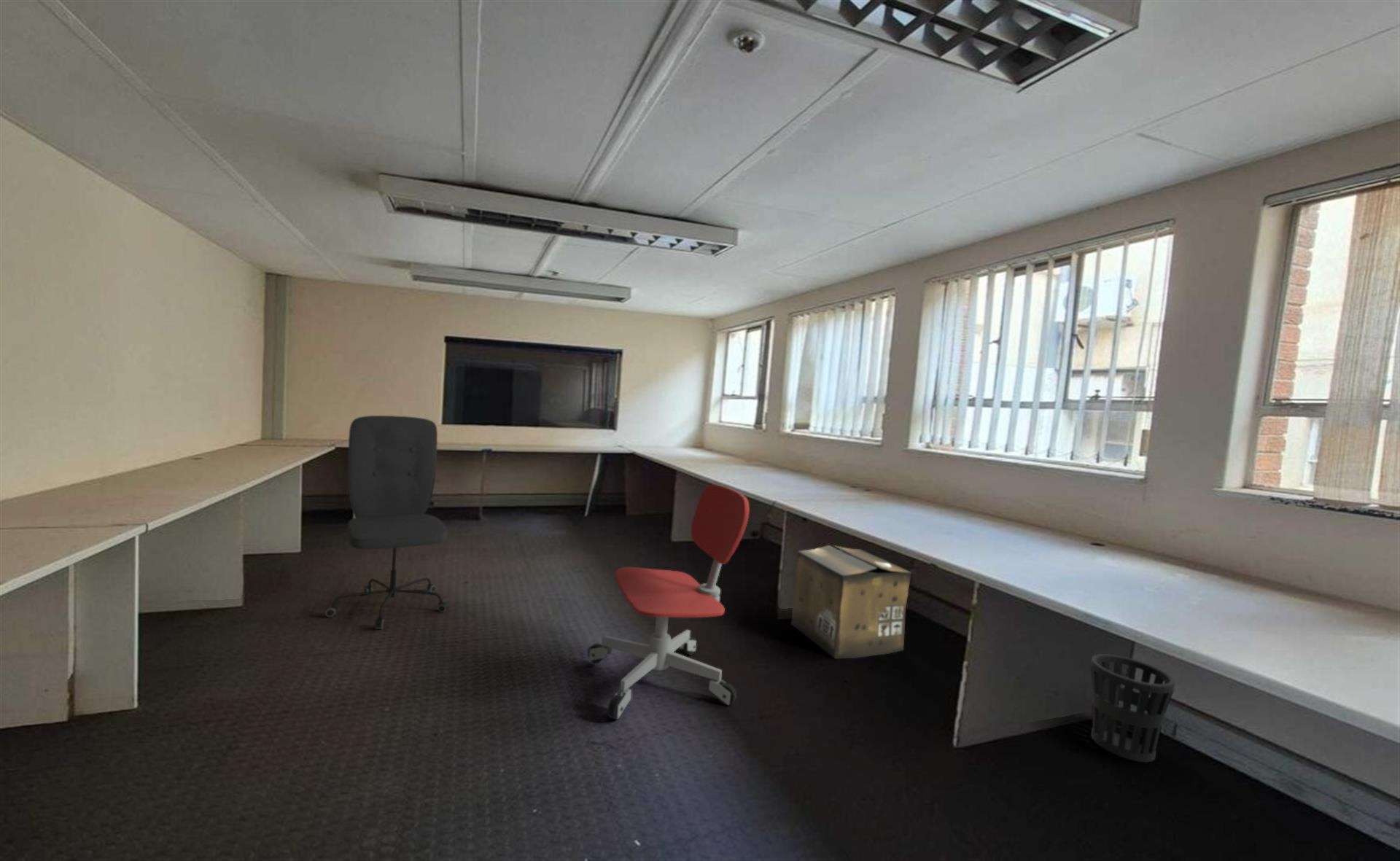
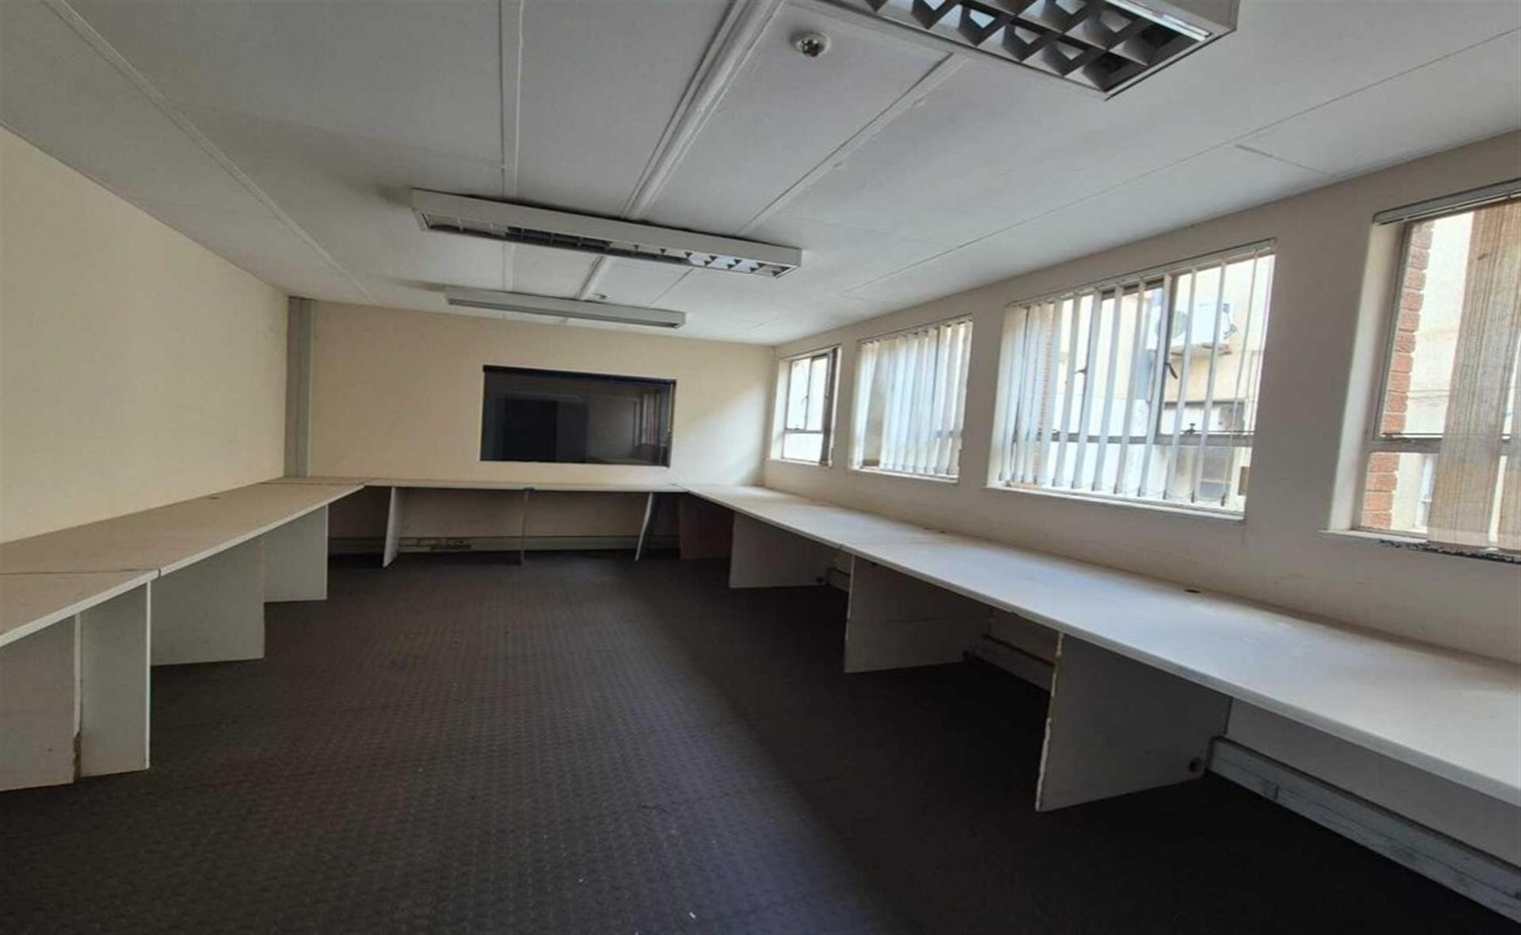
- office chair (669, 585)
- cardboard box (849, 596)
- wastebasket (1127, 707)
- office chair (397, 513)
